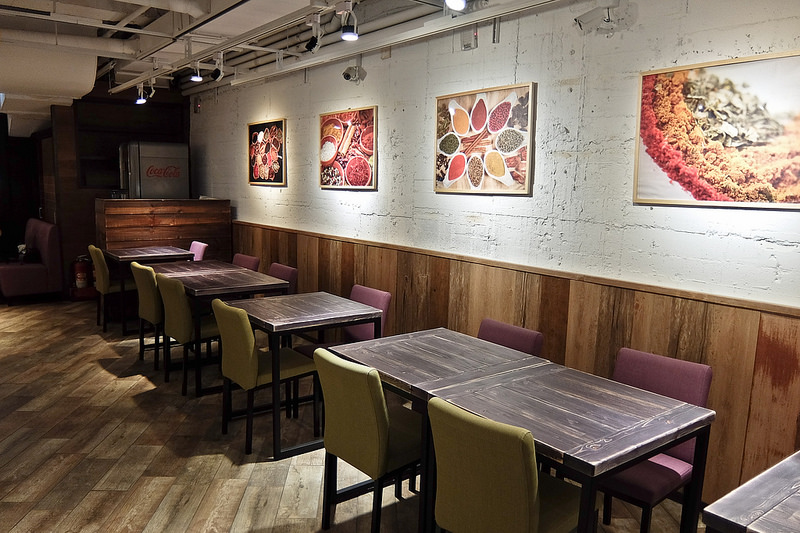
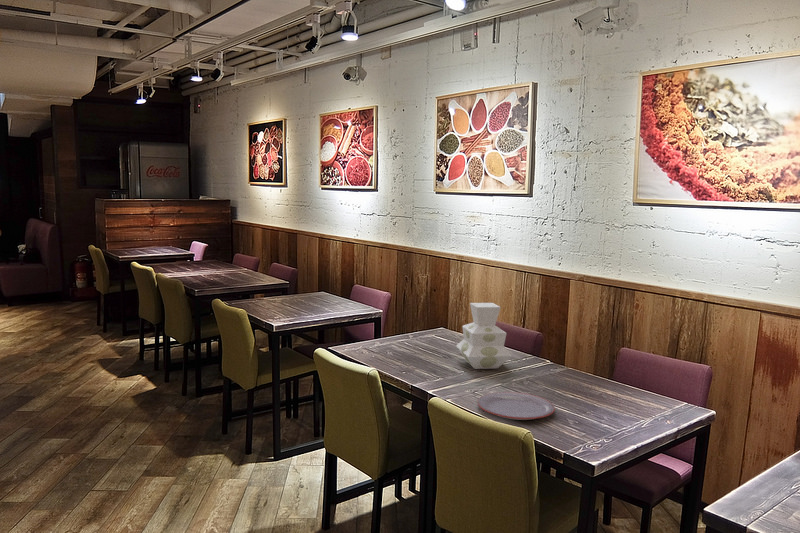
+ vase (483, 335)
+ plate (515, 407)
